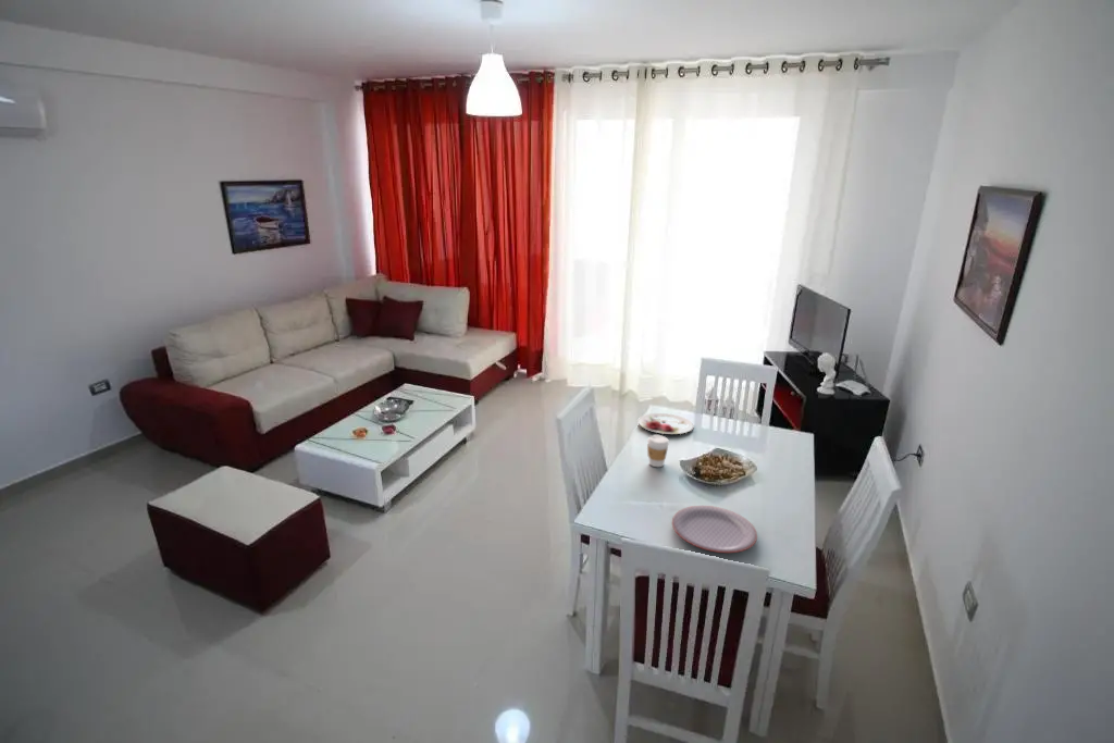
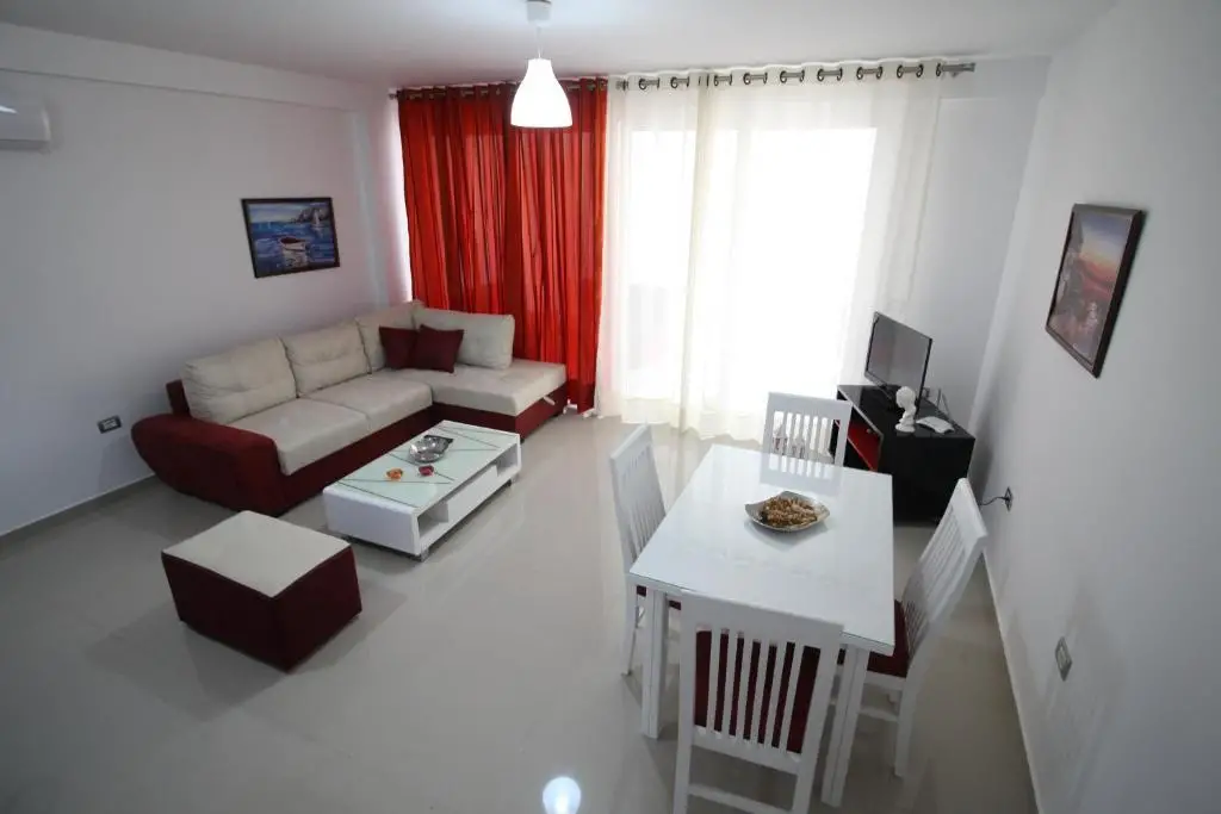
- plate (713, 530)
- plate (665, 423)
- coffee cup (657, 450)
